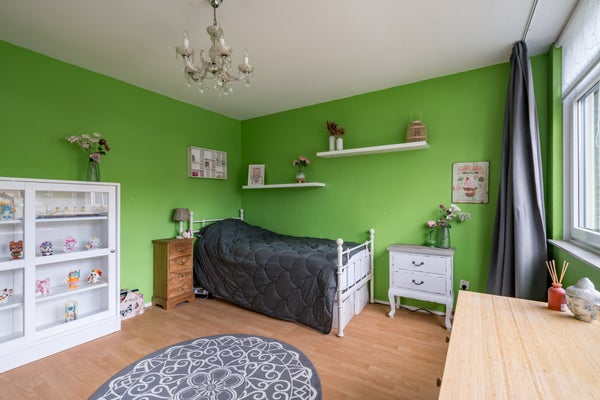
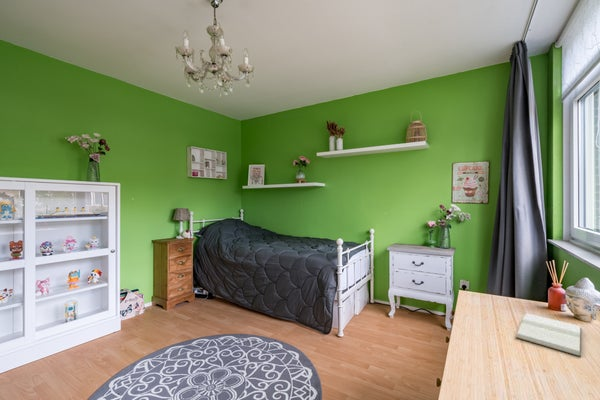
+ book (549, 329)
